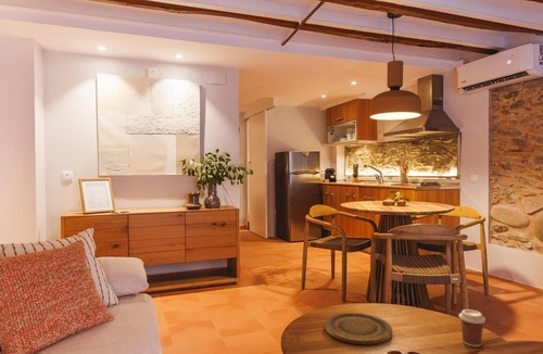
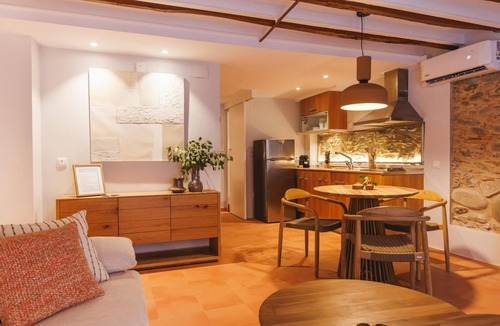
- plate (357, 327)
- coffee cup (471, 327)
